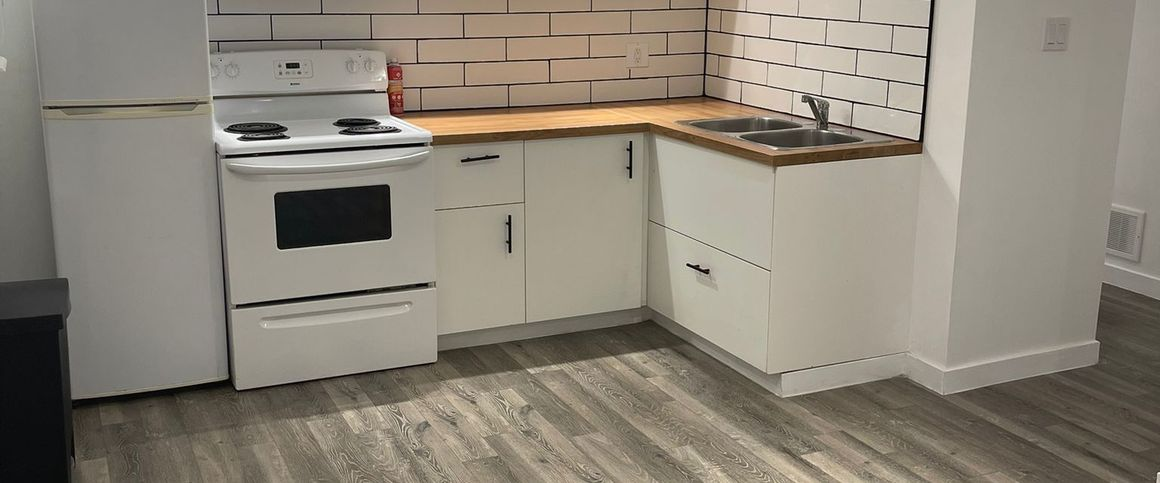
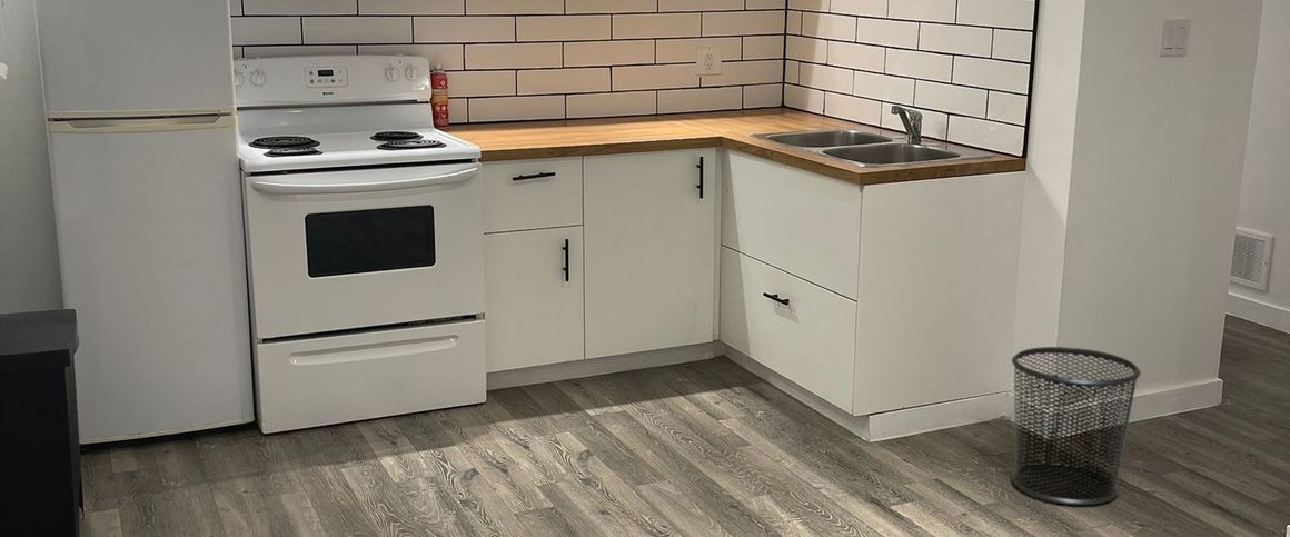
+ waste bin (1070, 425)
